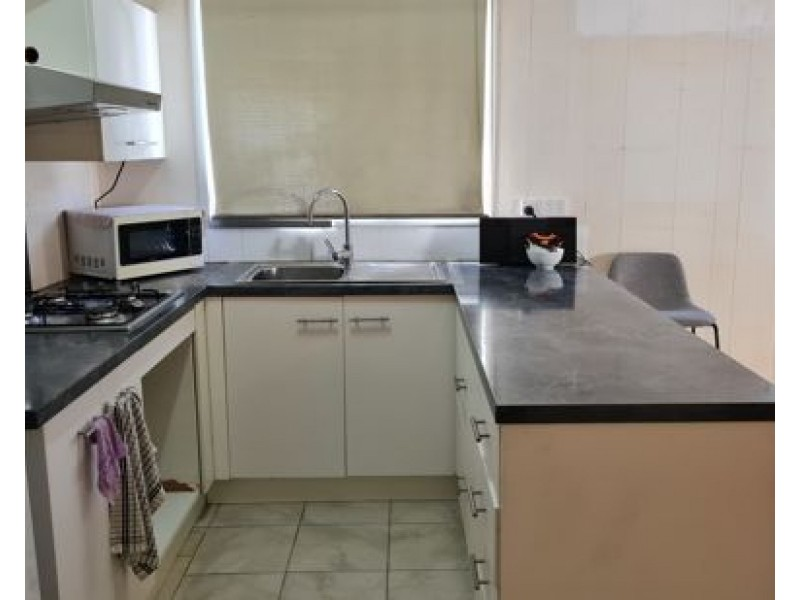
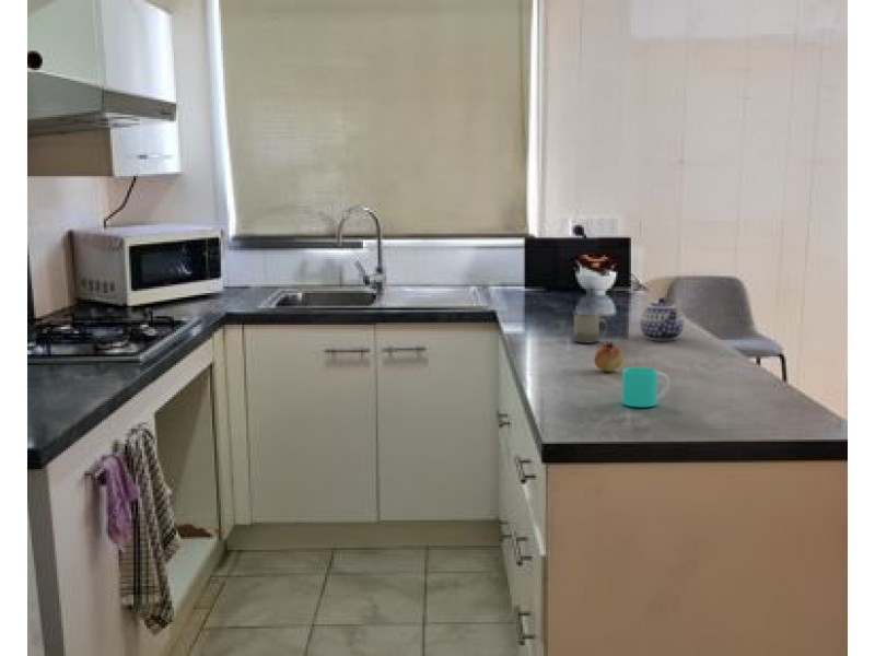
+ cup (591, 328)
+ teapot (661, 317)
+ cup (645, 386)
+ fruit (608, 355)
